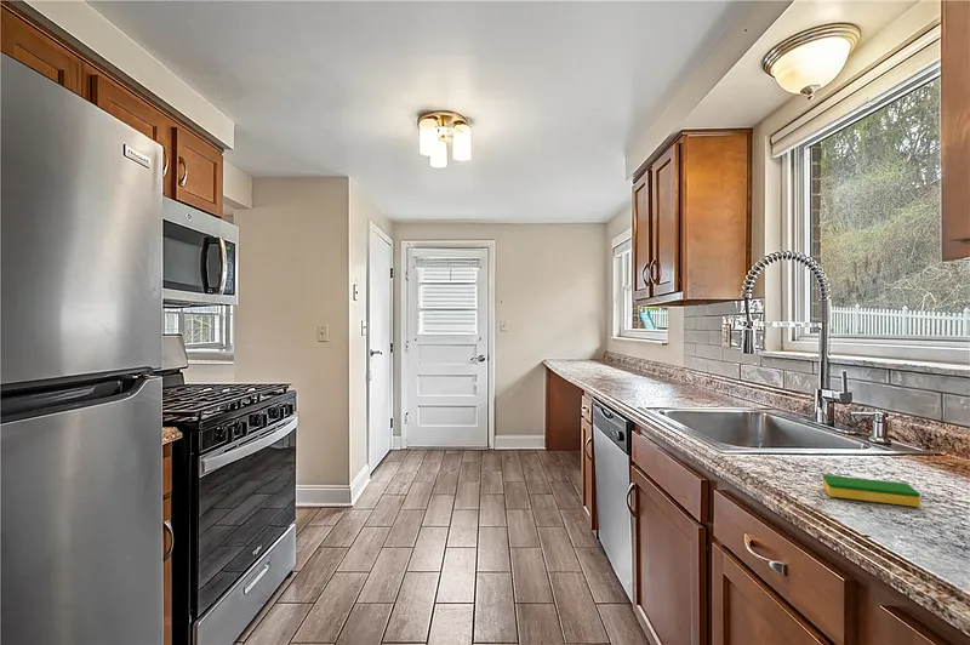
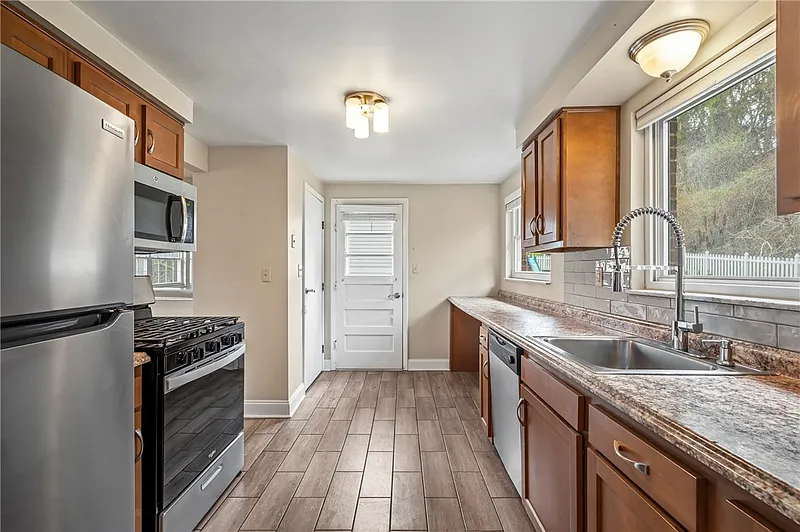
- dish sponge (868, 490)
